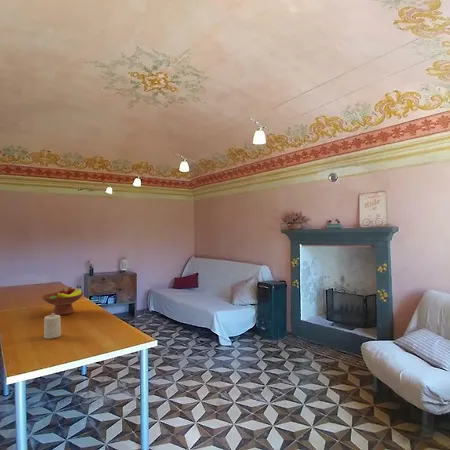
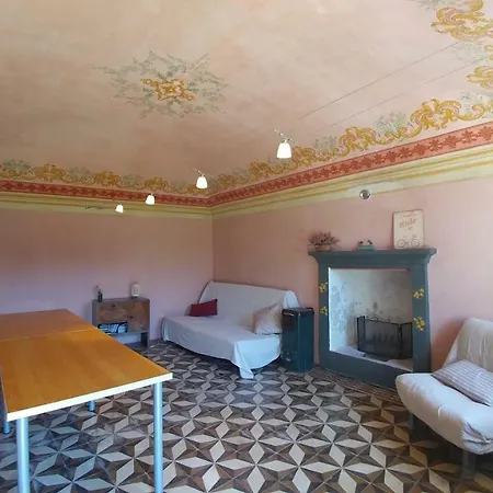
- candle (52, 324)
- fruit bowl (63, 300)
